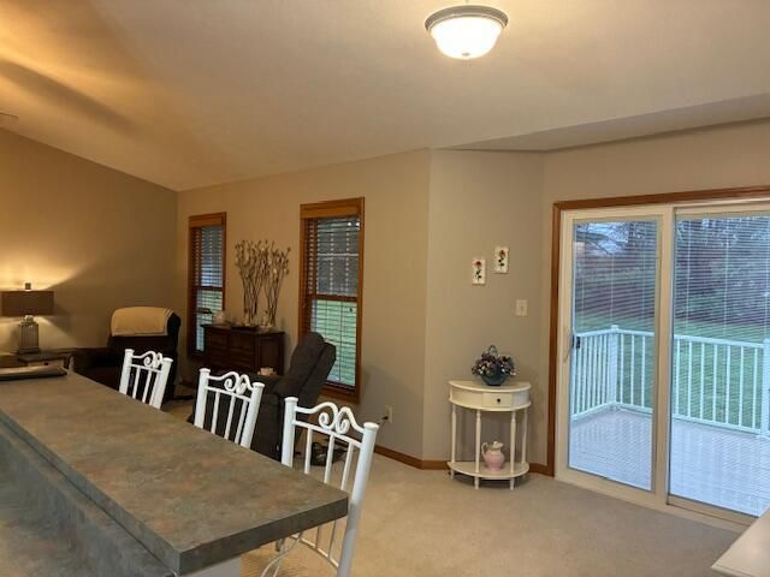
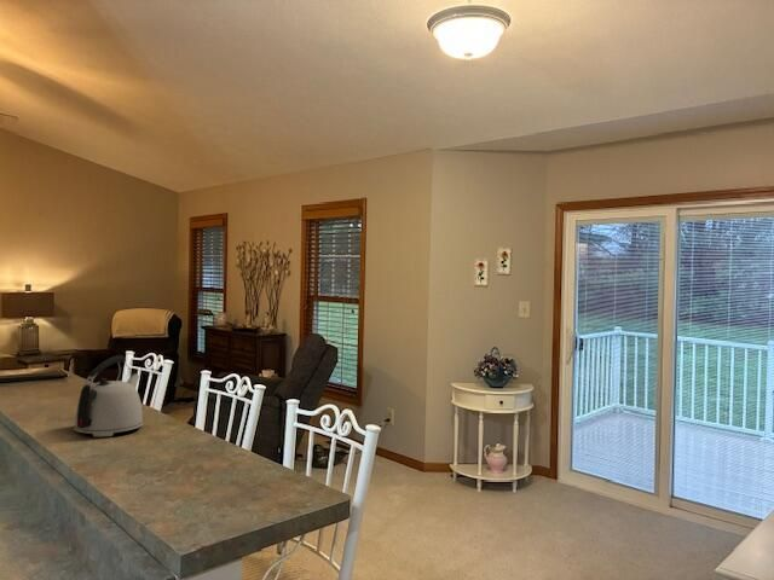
+ kettle (110, 392)
